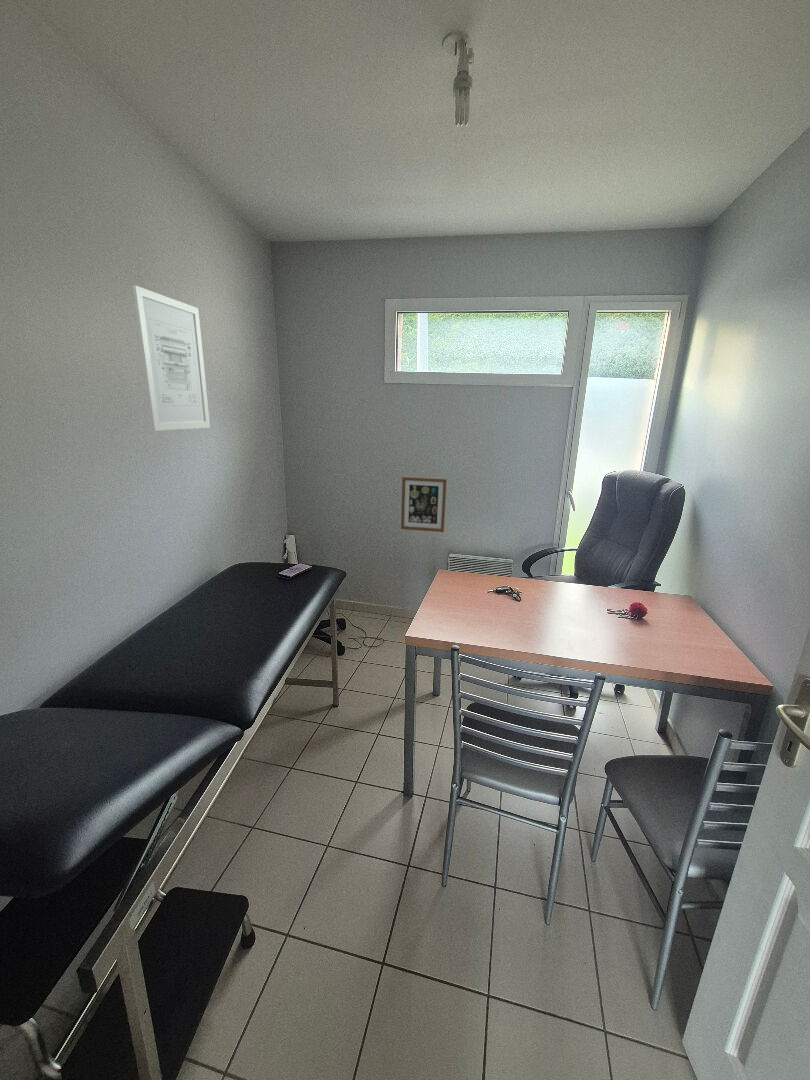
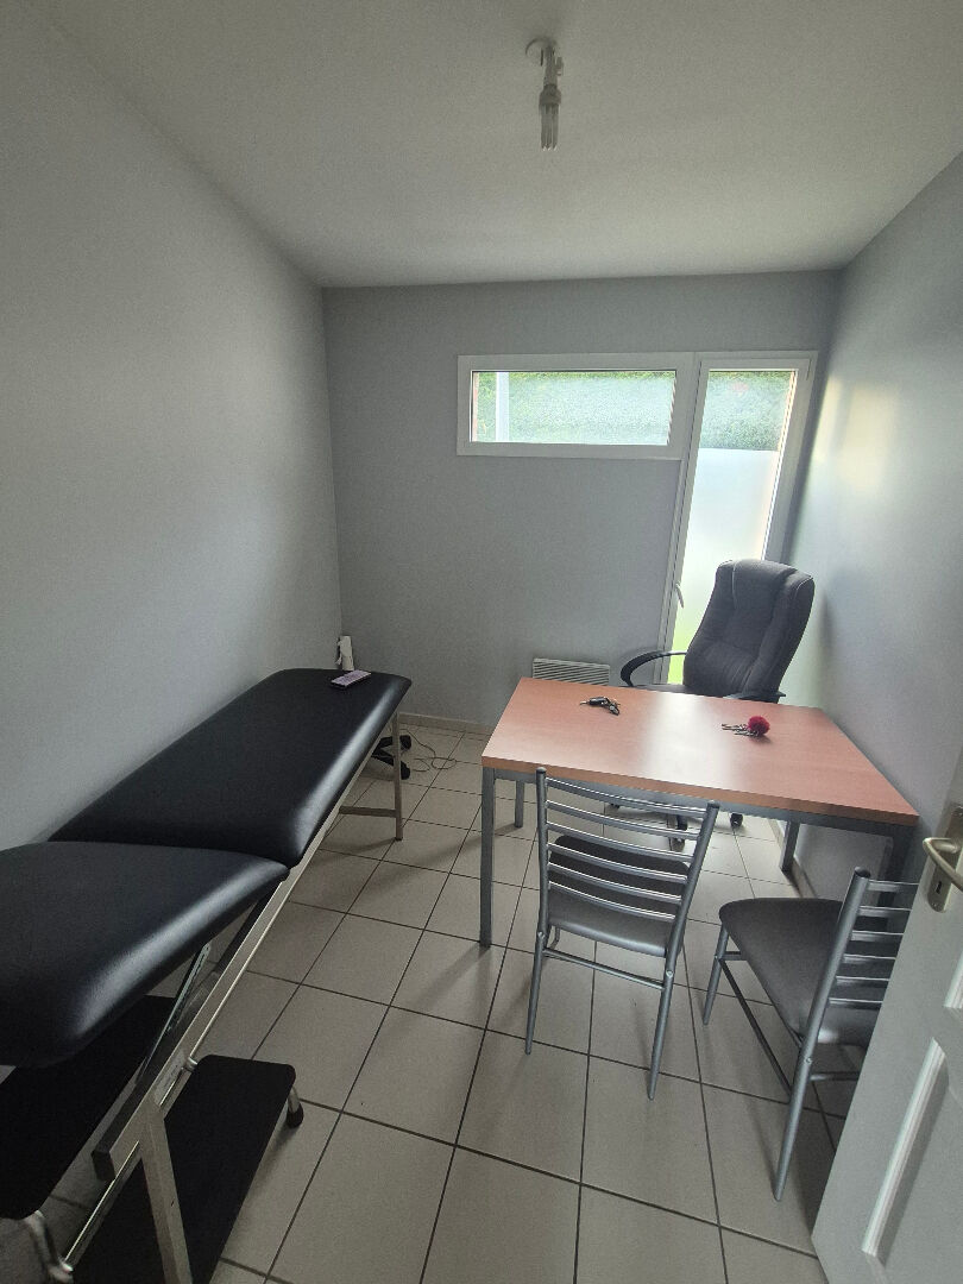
- wall art (423, 504)
- wall art (176, 366)
